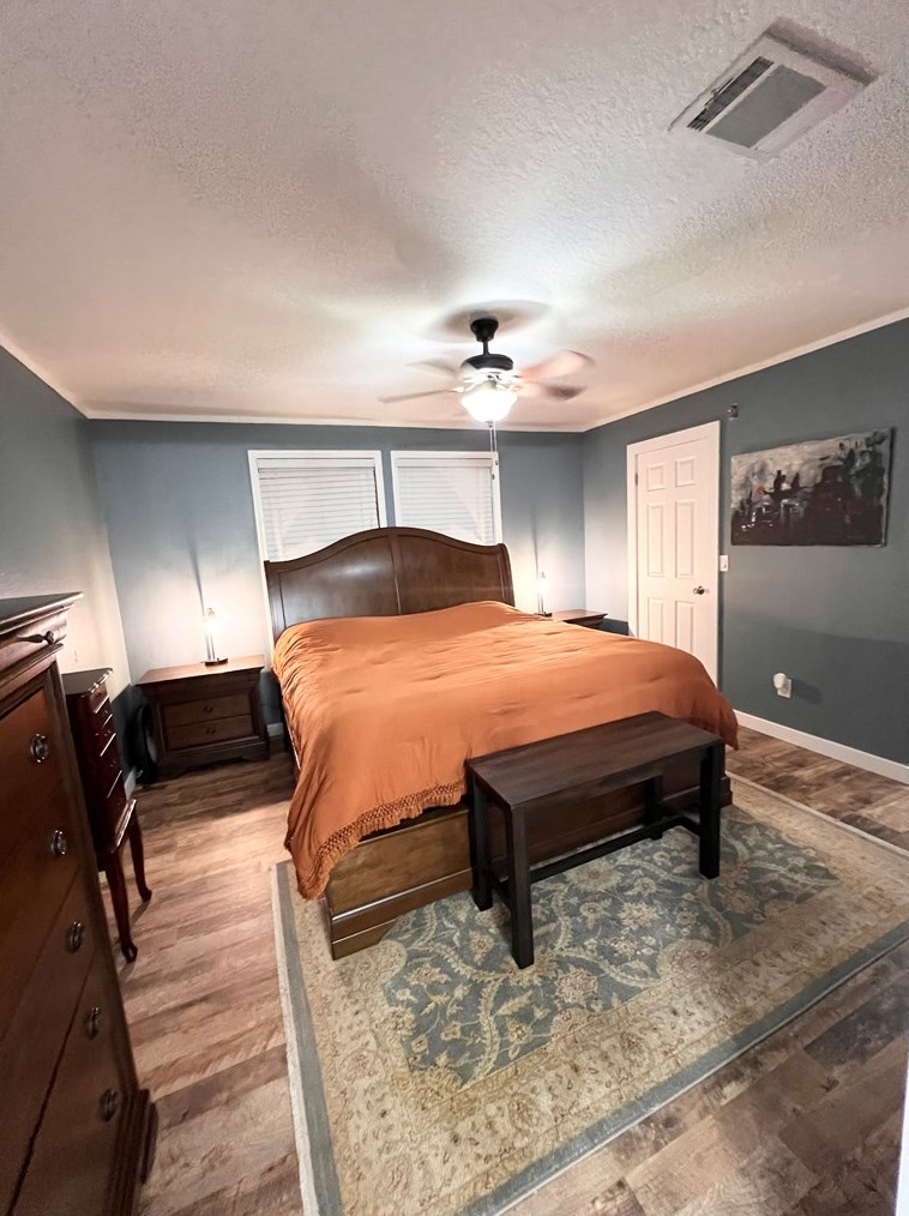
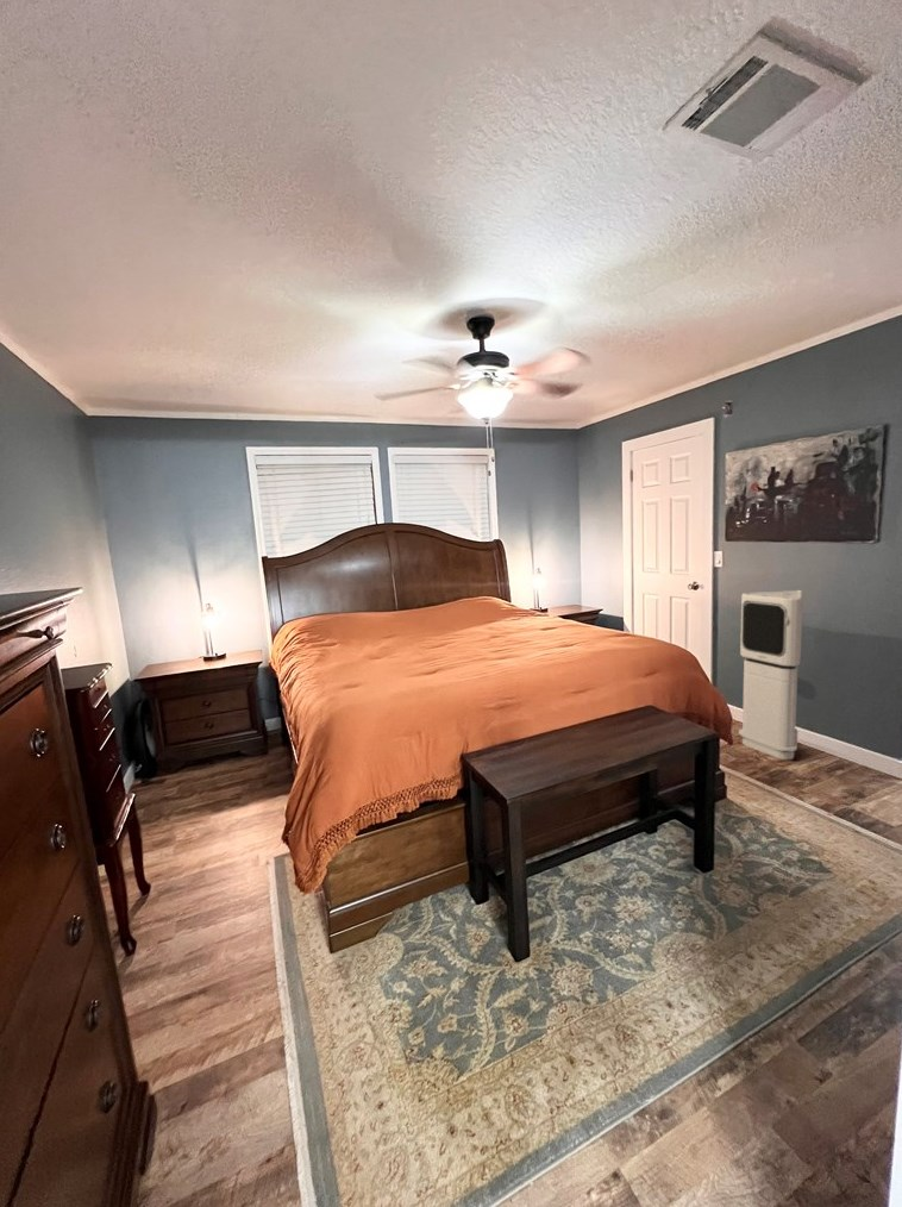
+ air purifier (779, 671)
